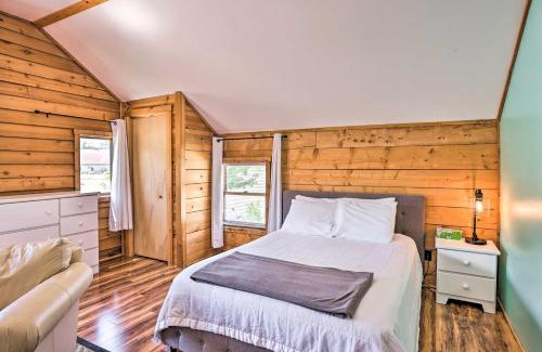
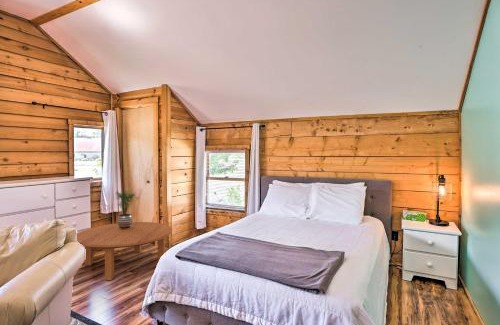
+ coffee table (125, 246)
+ potted plant (125, 208)
